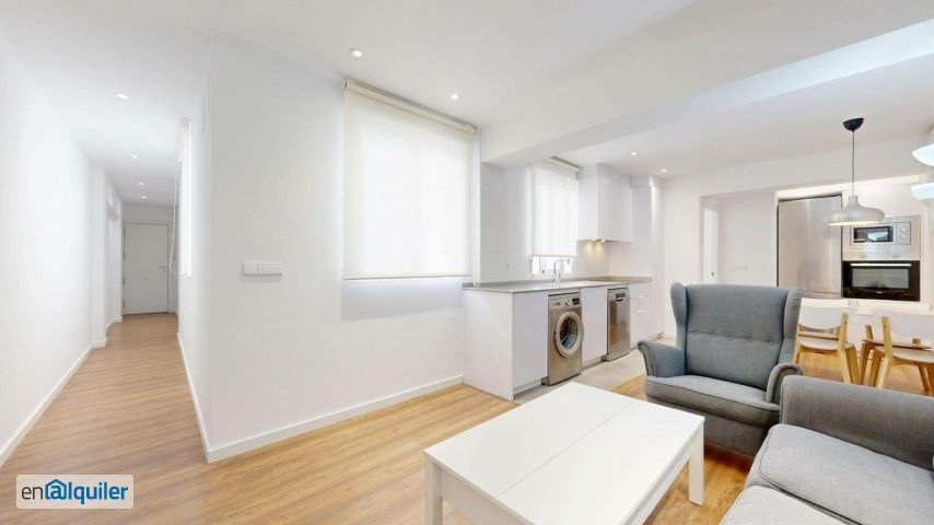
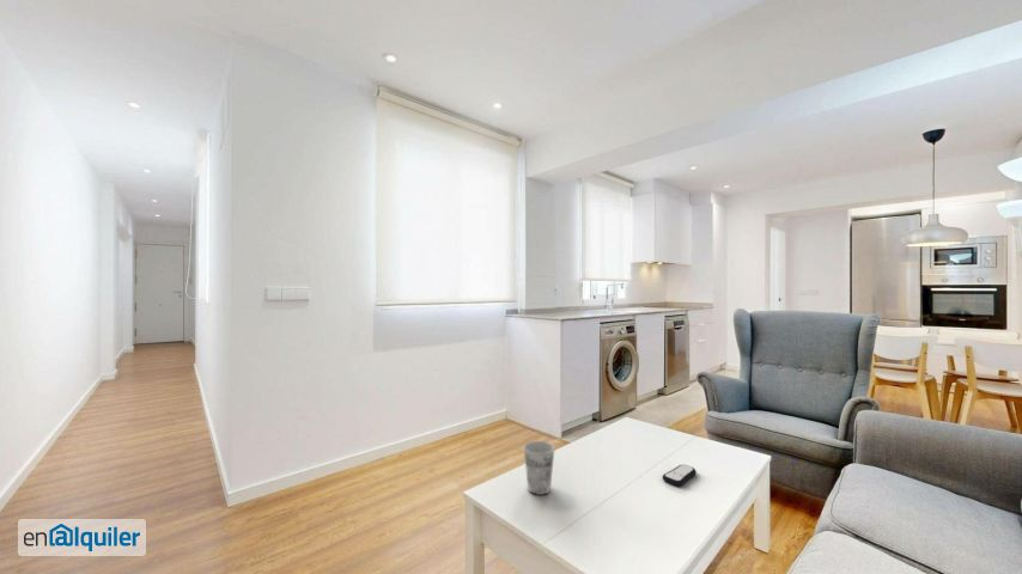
+ cup (539, 468)
+ remote control (680, 474)
